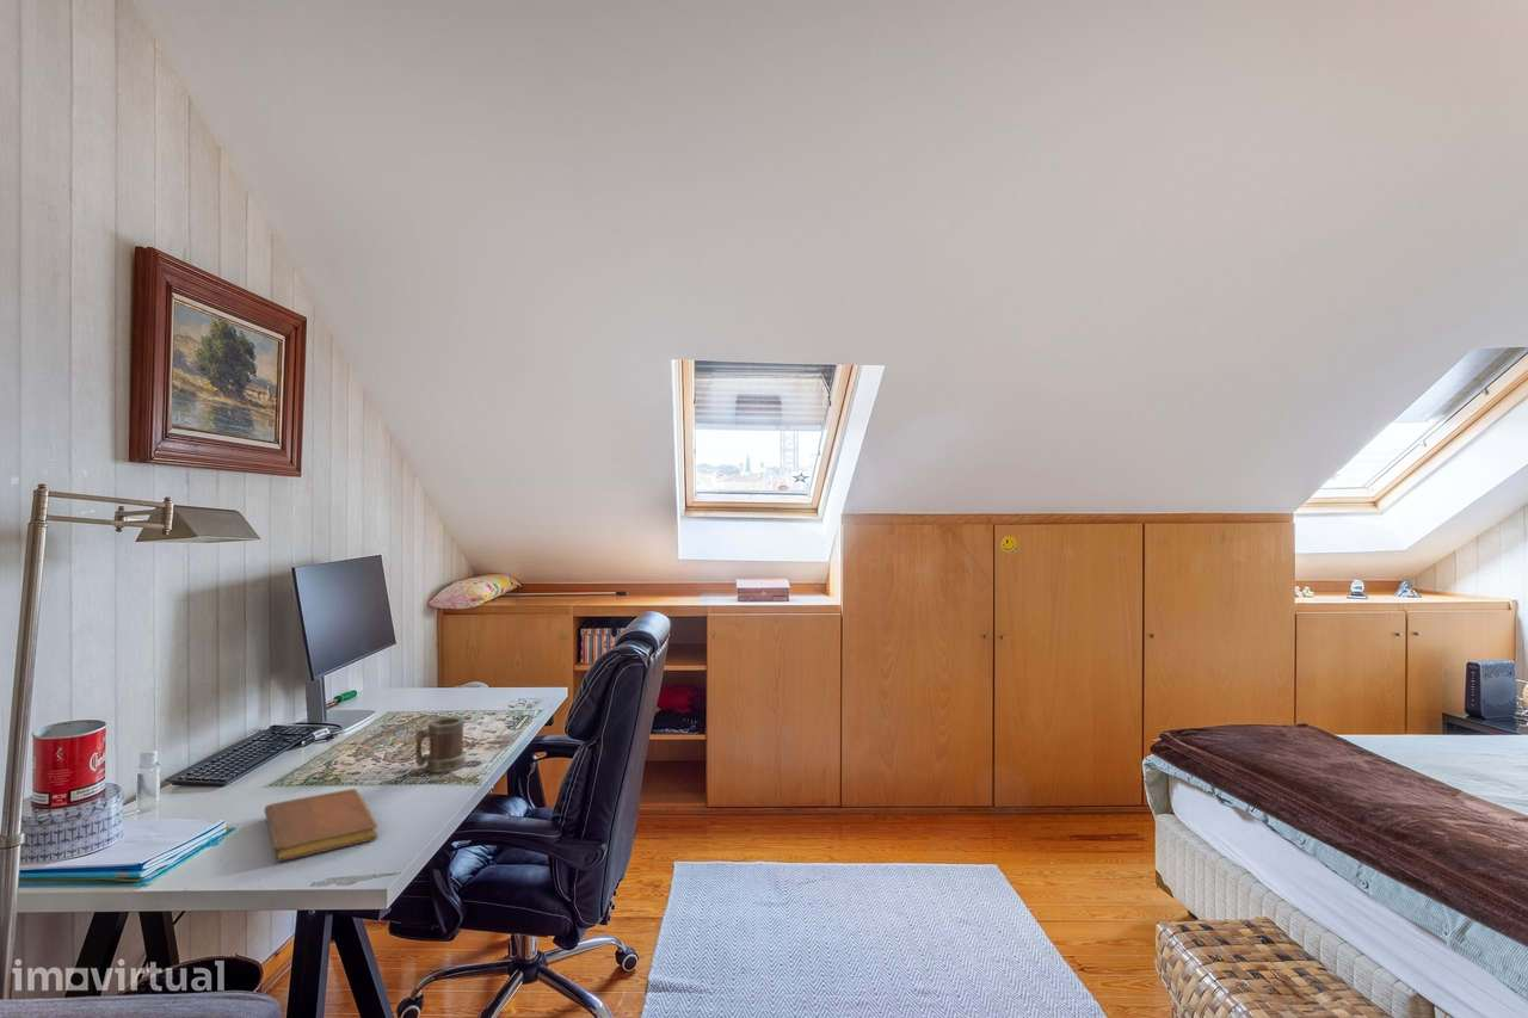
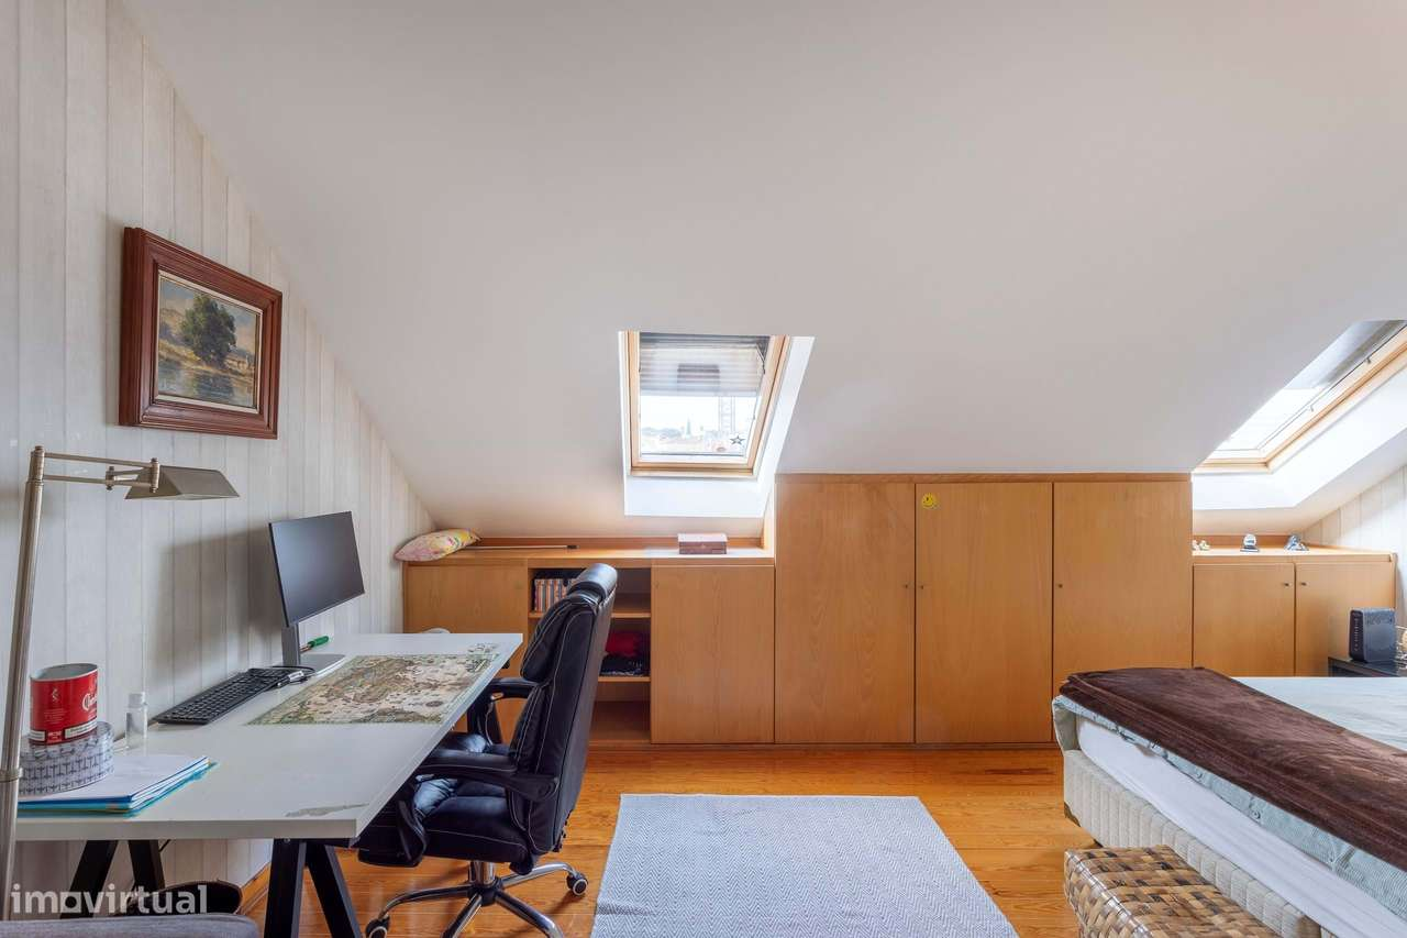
- mug (440, 744)
- notebook (319, 821)
